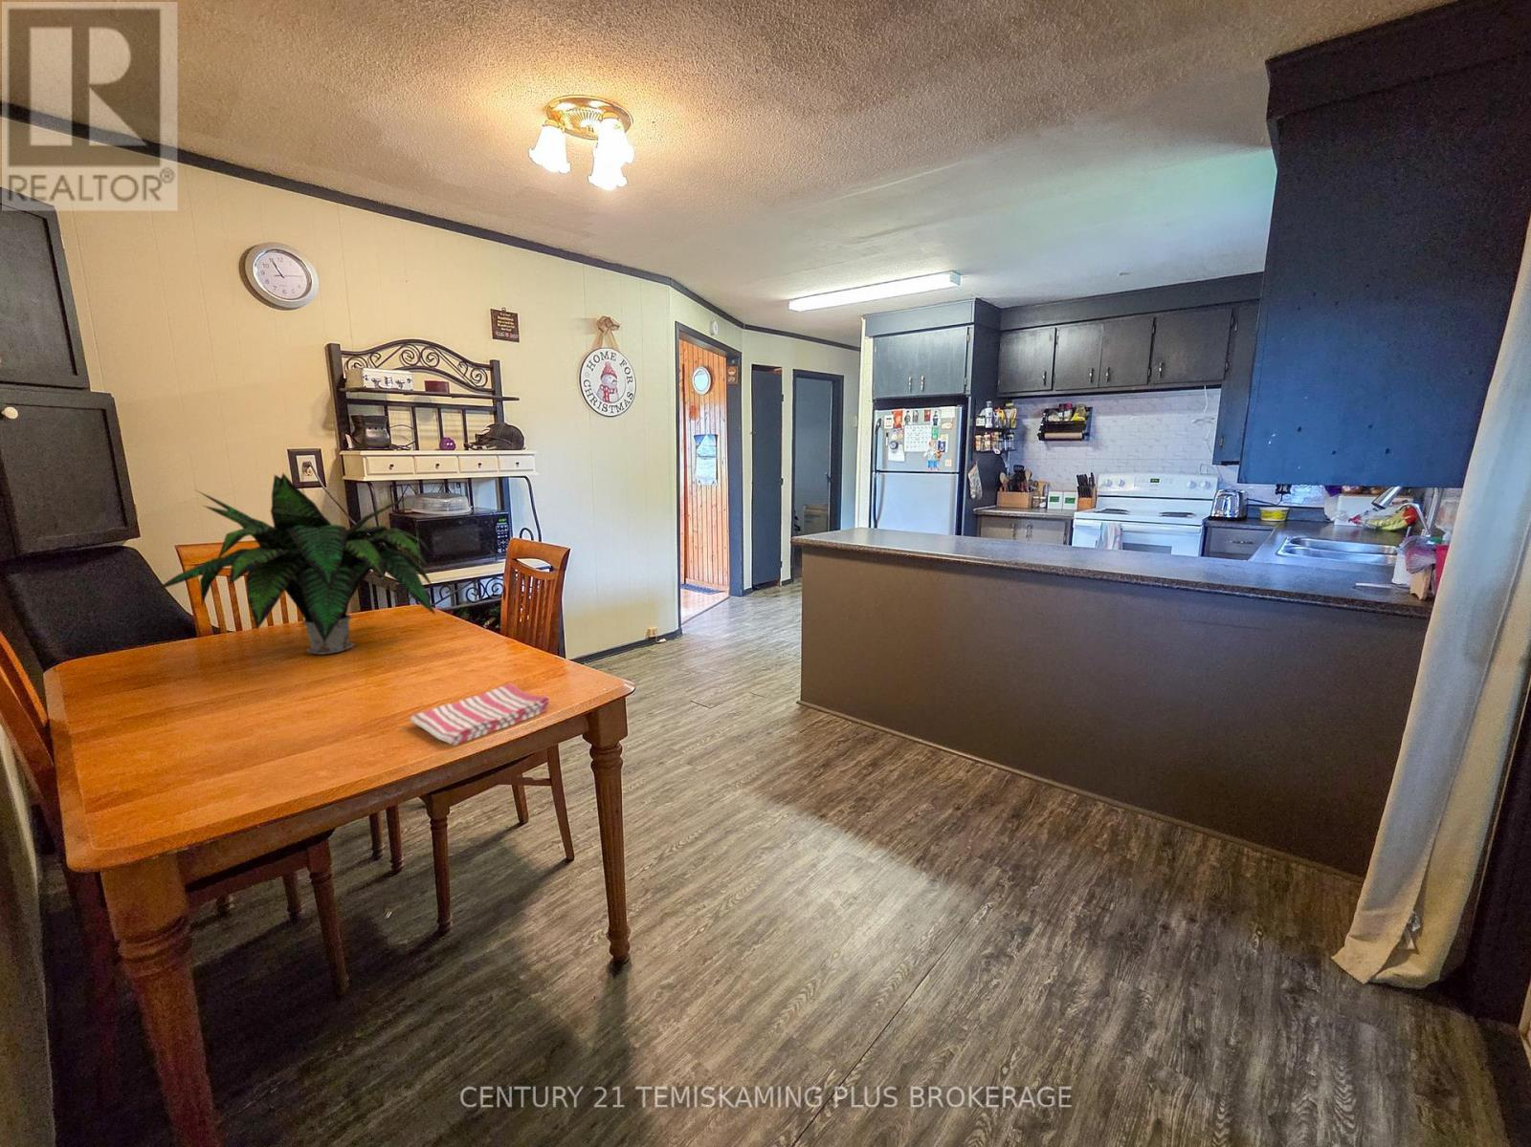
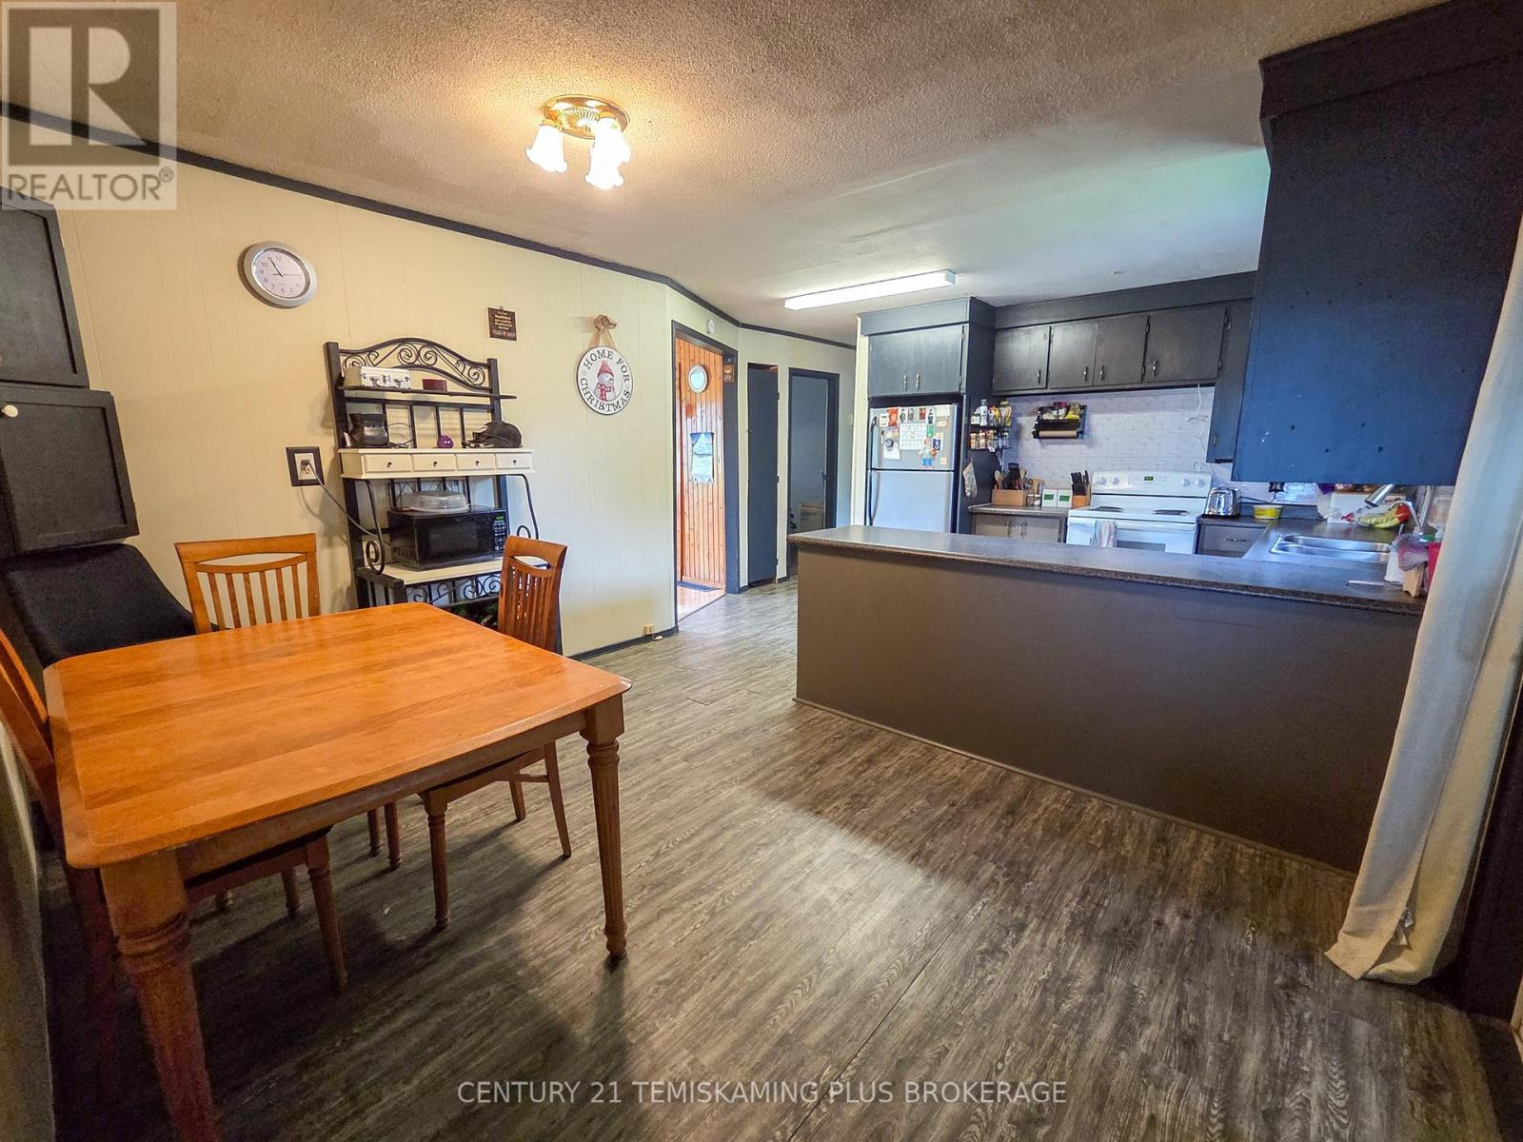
- potted plant (309, 563)
- dish towel (481, 710)
